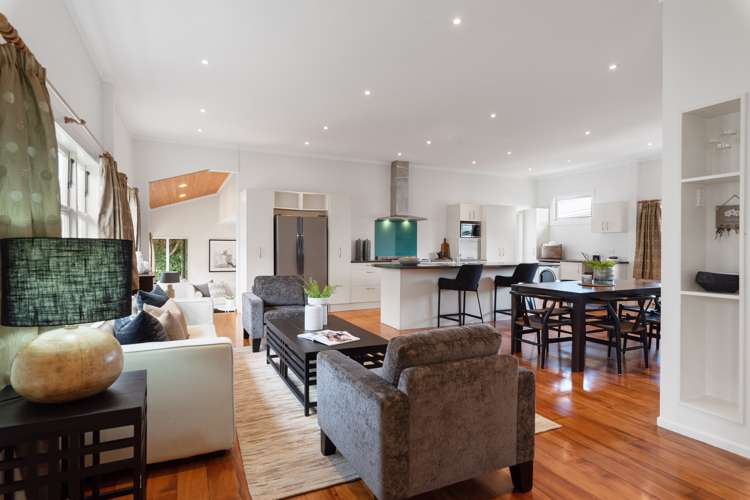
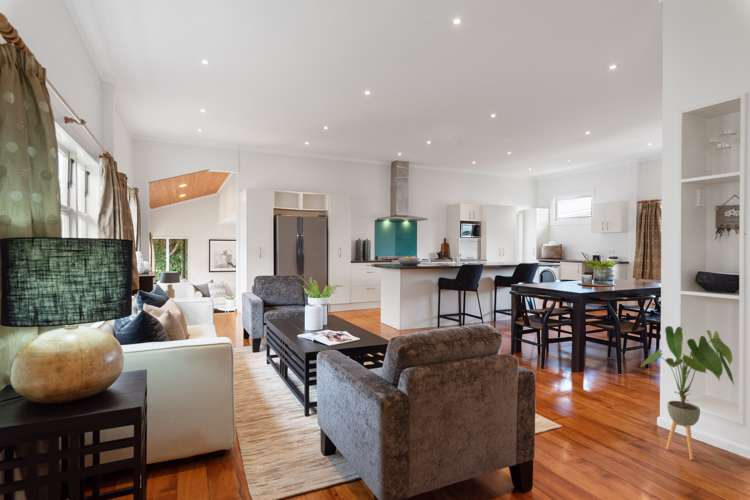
+ house plant (689, 390)
